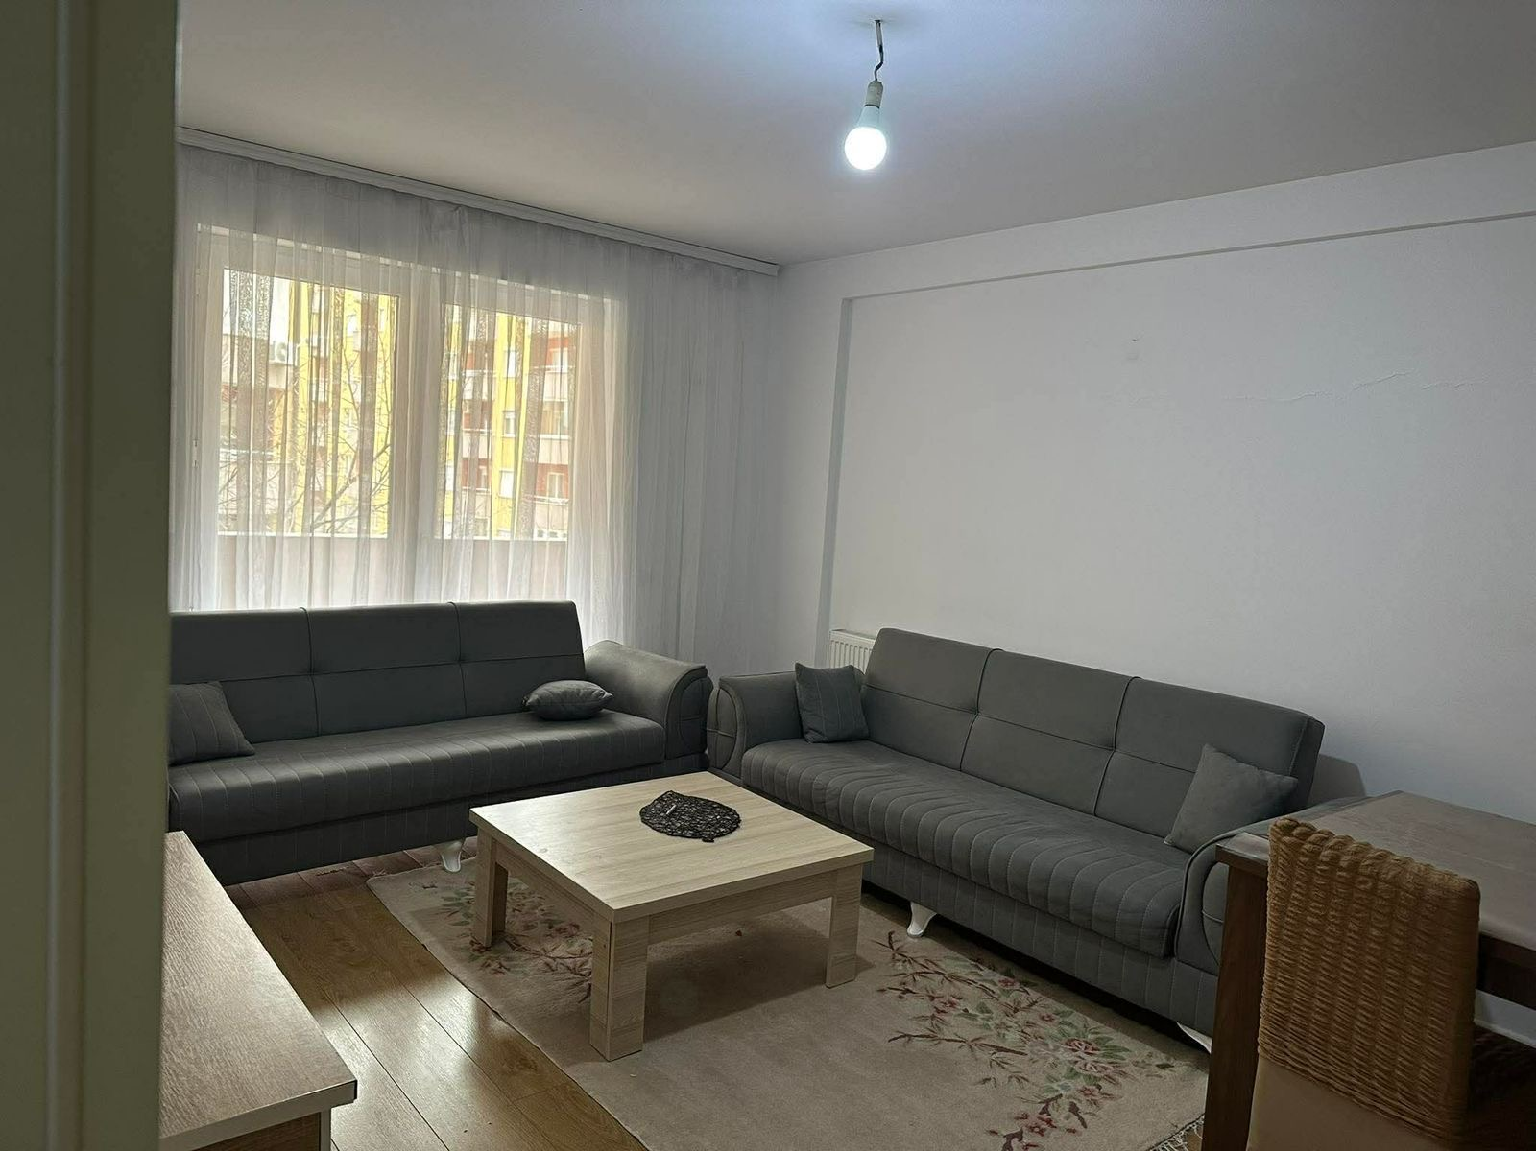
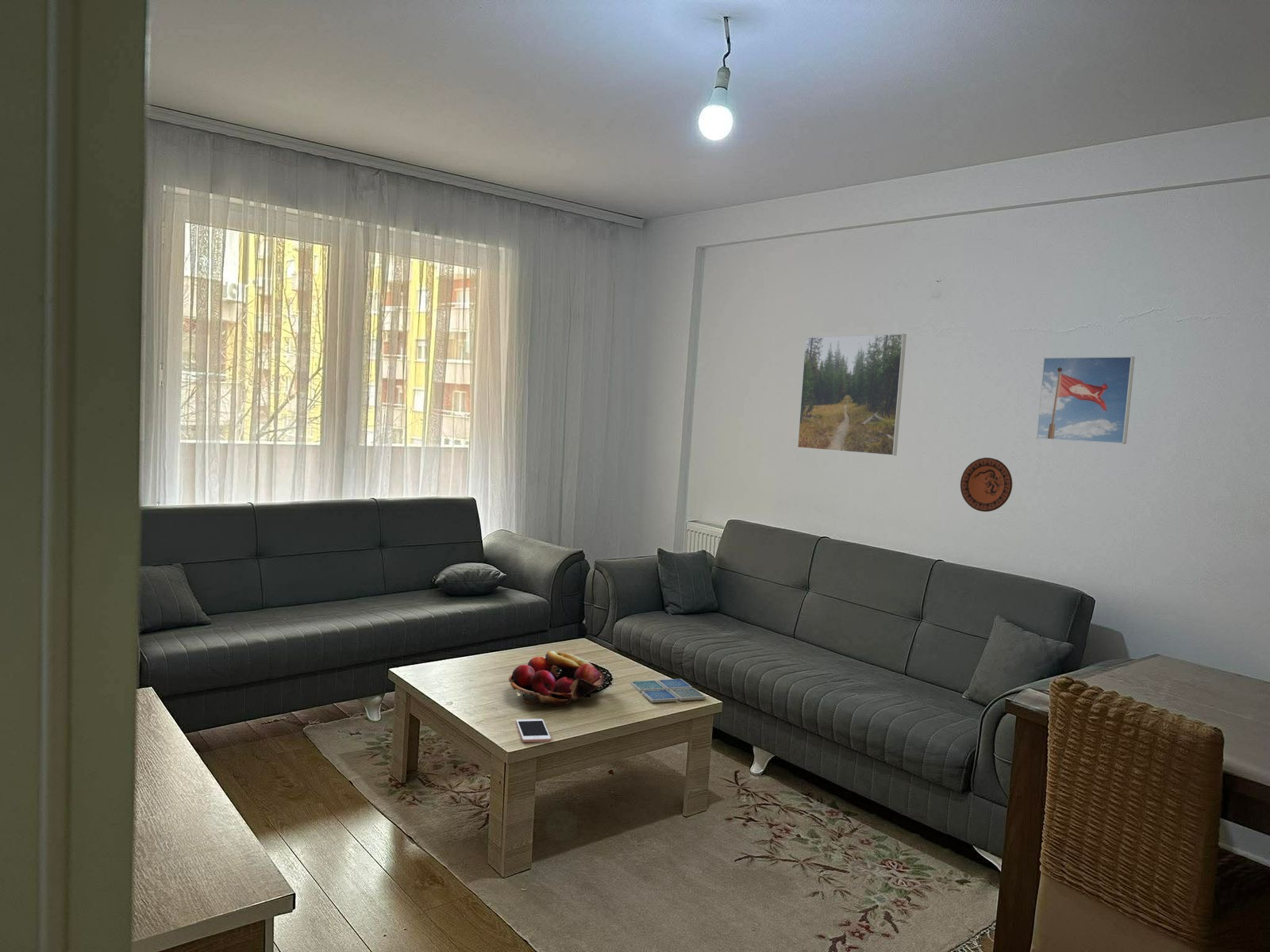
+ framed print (1083, 399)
+ fruit basket (556, 675)
+ drink coaster (667, 689)
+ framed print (849, 393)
+ cell phone (533, 730)
+ decorative plate (986, 484)
